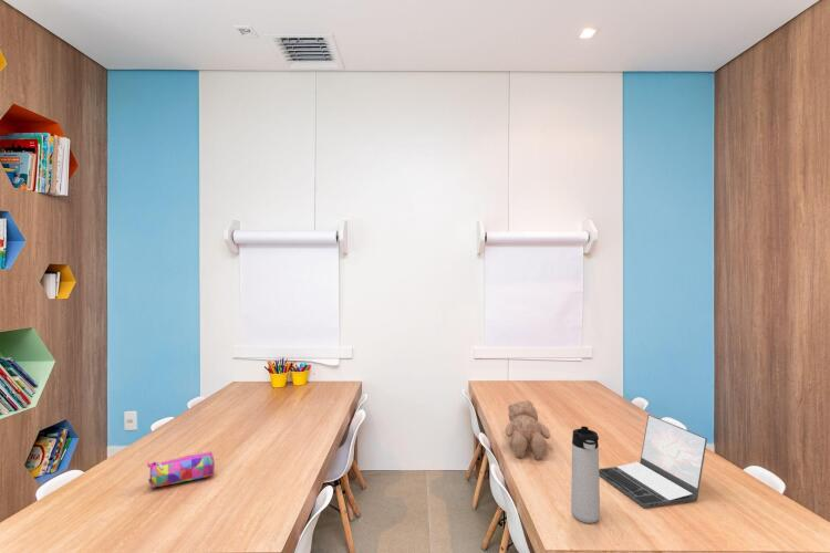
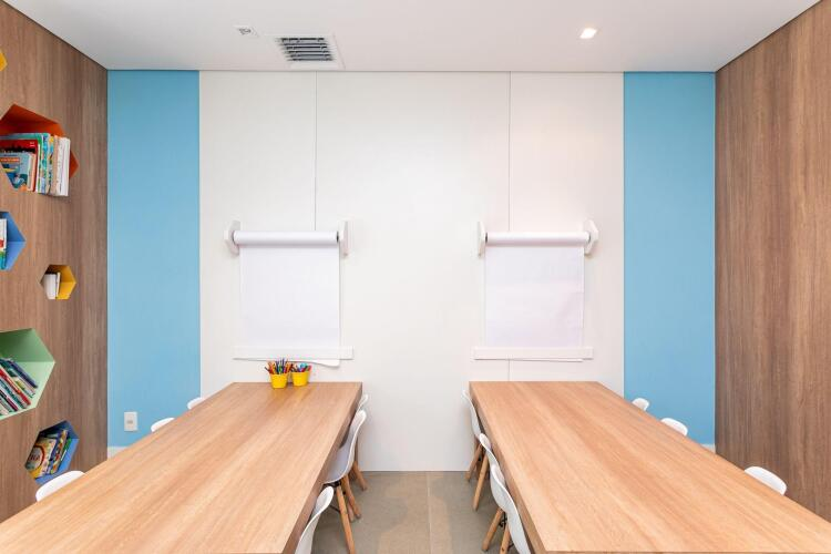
- pencil case (181, 469)
- laptop (646, 456)
- thermos bottle (587, 474)
- teddy bear (526, 426)
